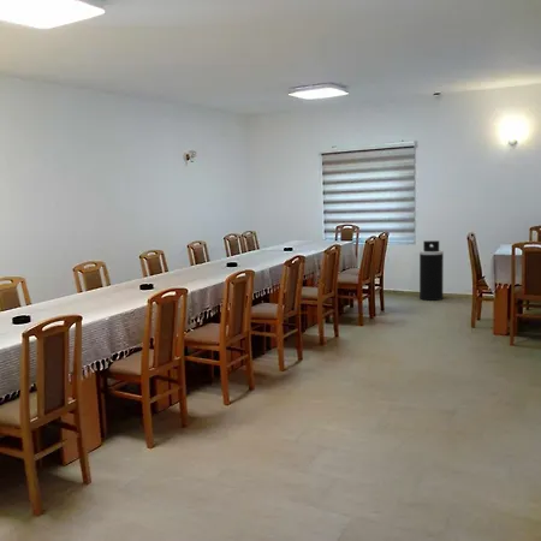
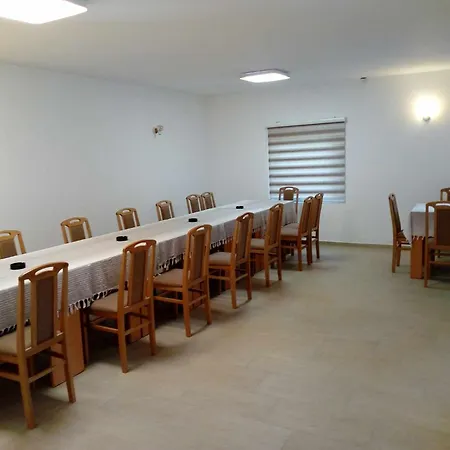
- trash can (430, 269)
